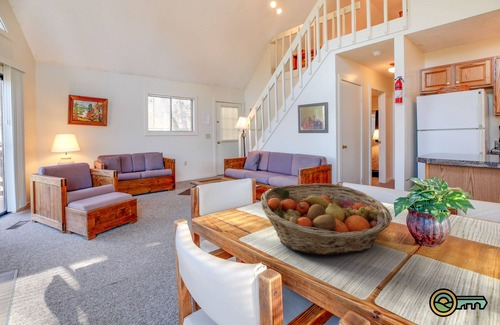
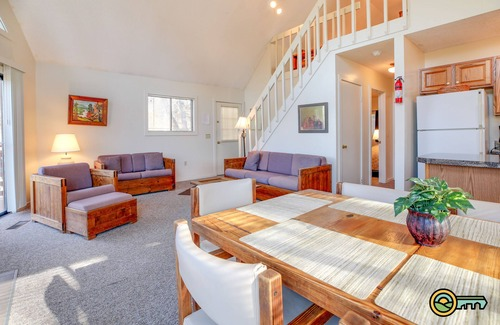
- fruit basket (323, 214)
